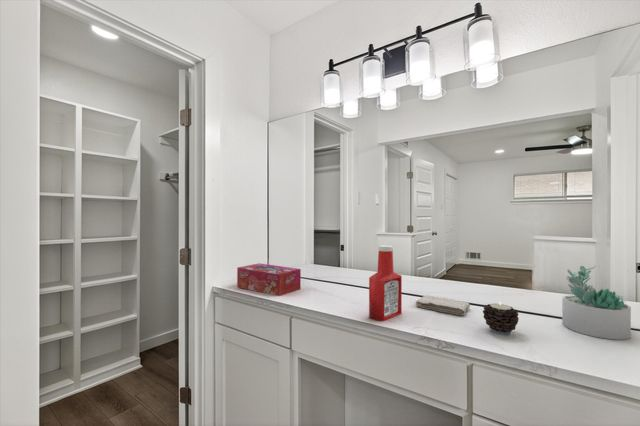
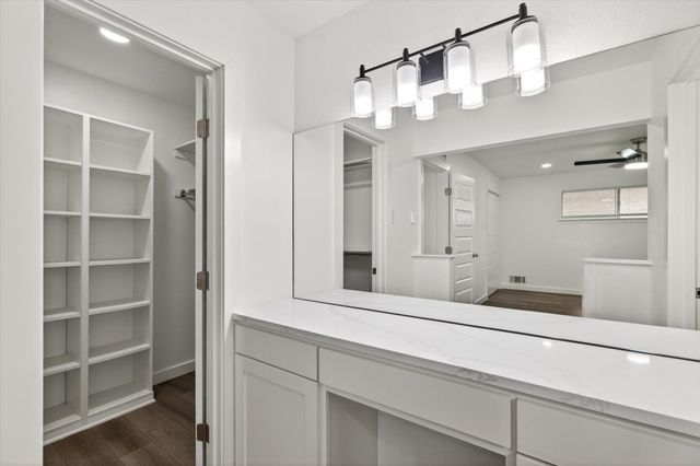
- tissue box (268, 278)
- washcloth (442, 303)
- succulent plant (596, 297)
- candle (500, 316)
- soap bottle (385, 280)
